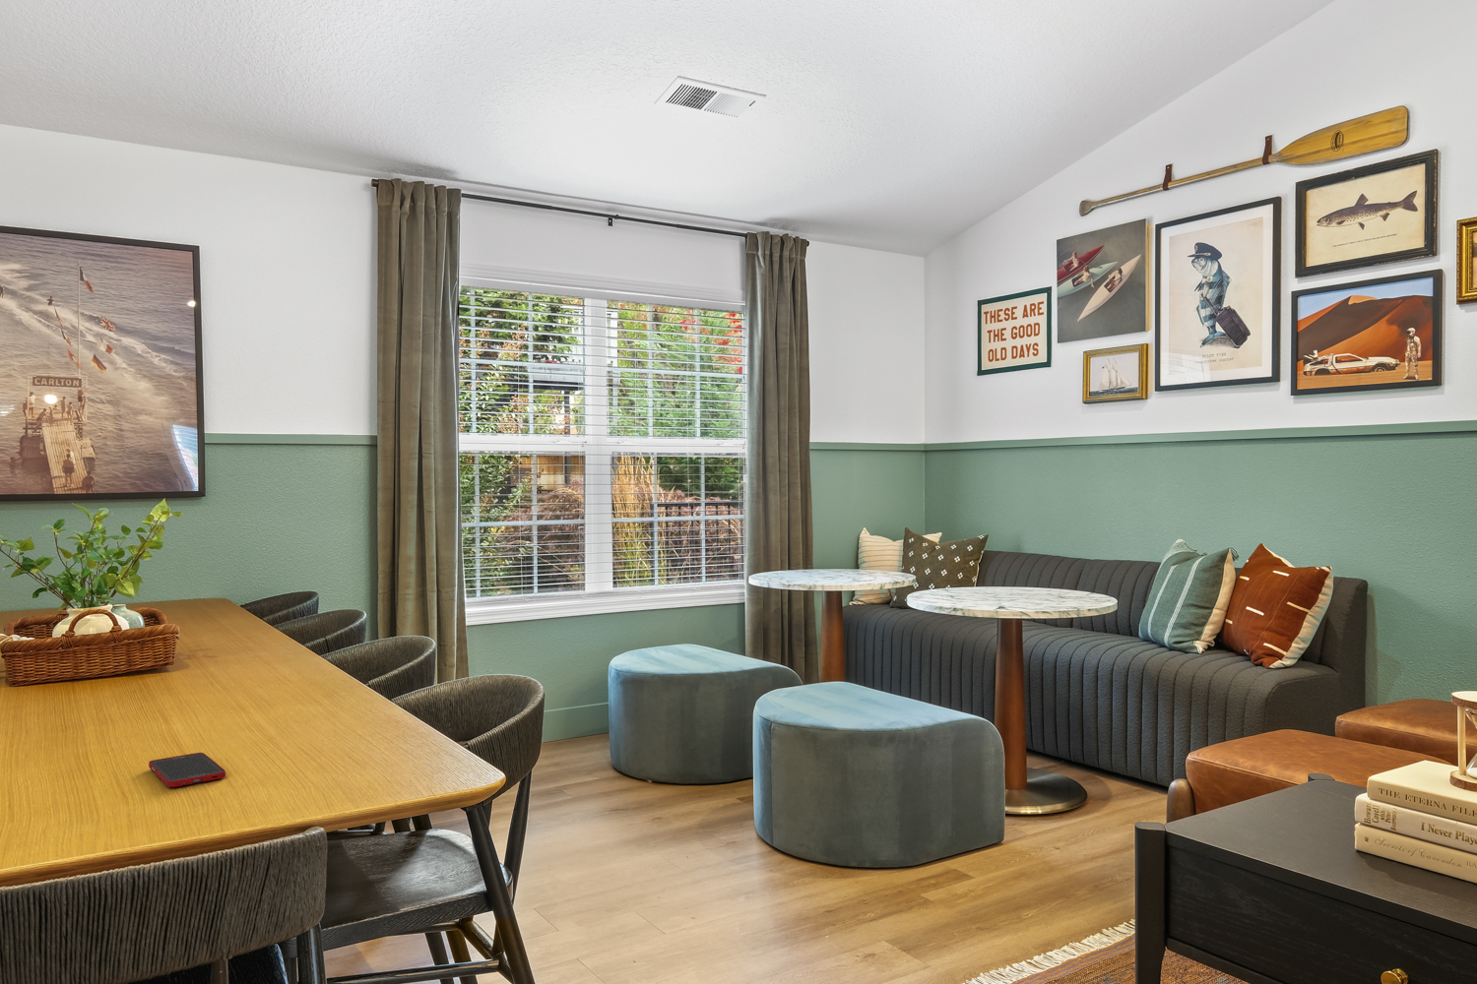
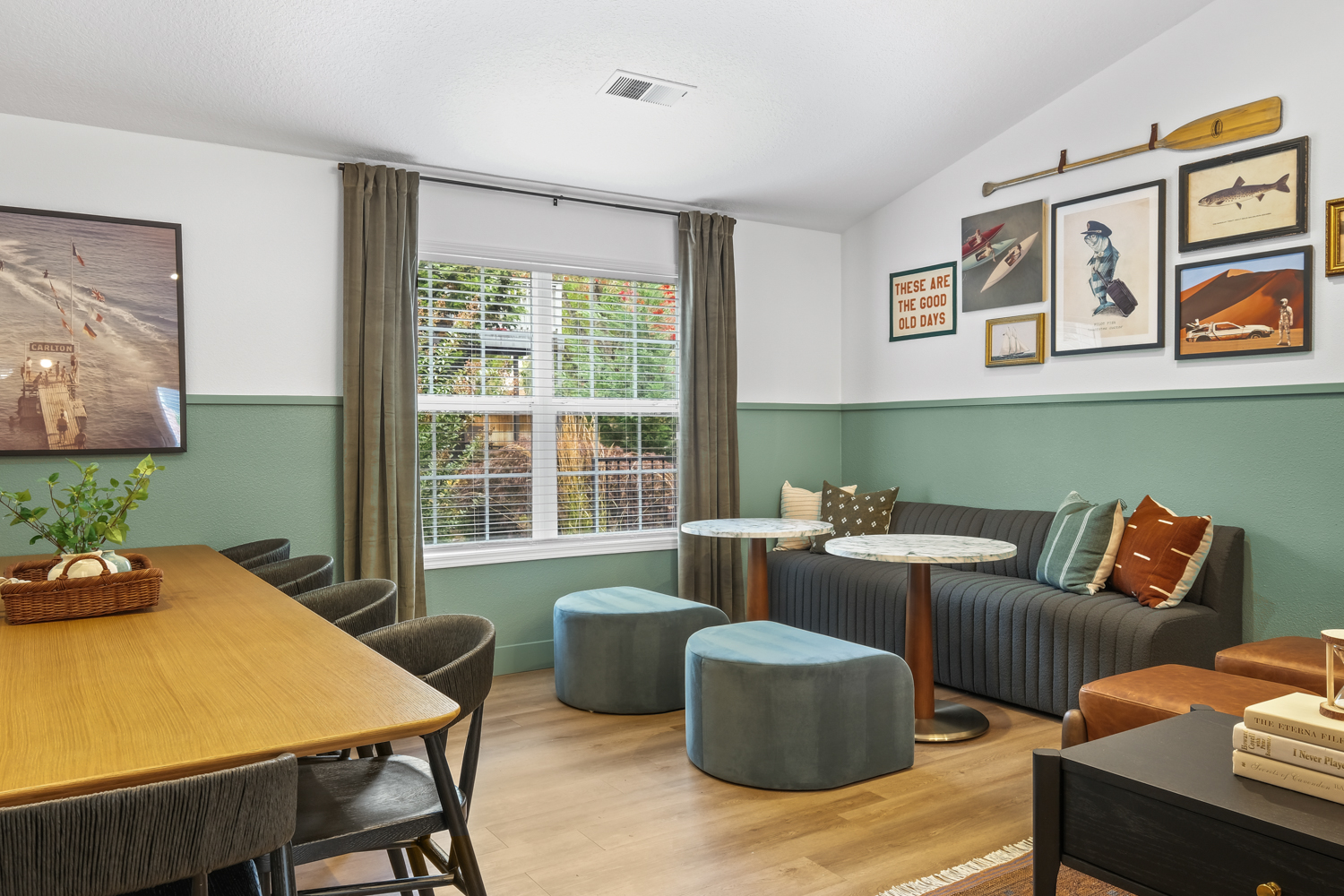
- cell phone (186, 769)
